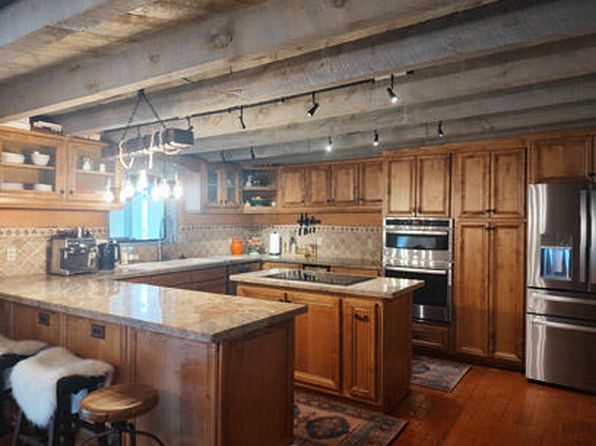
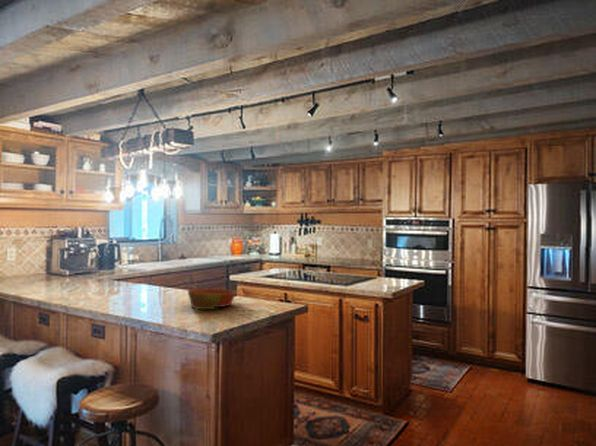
+ bowl (213, 297)
